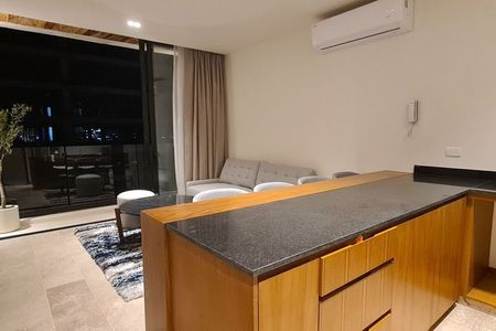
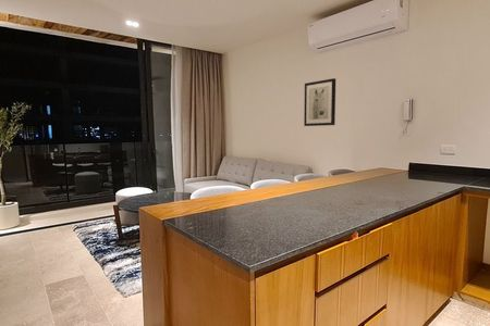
+ wall art (319, 103)
